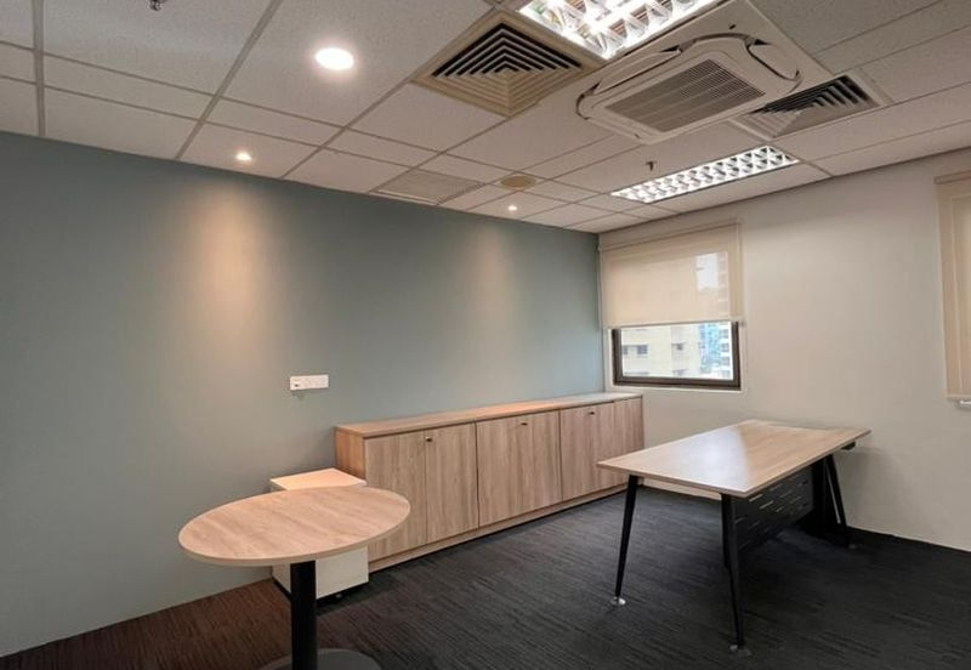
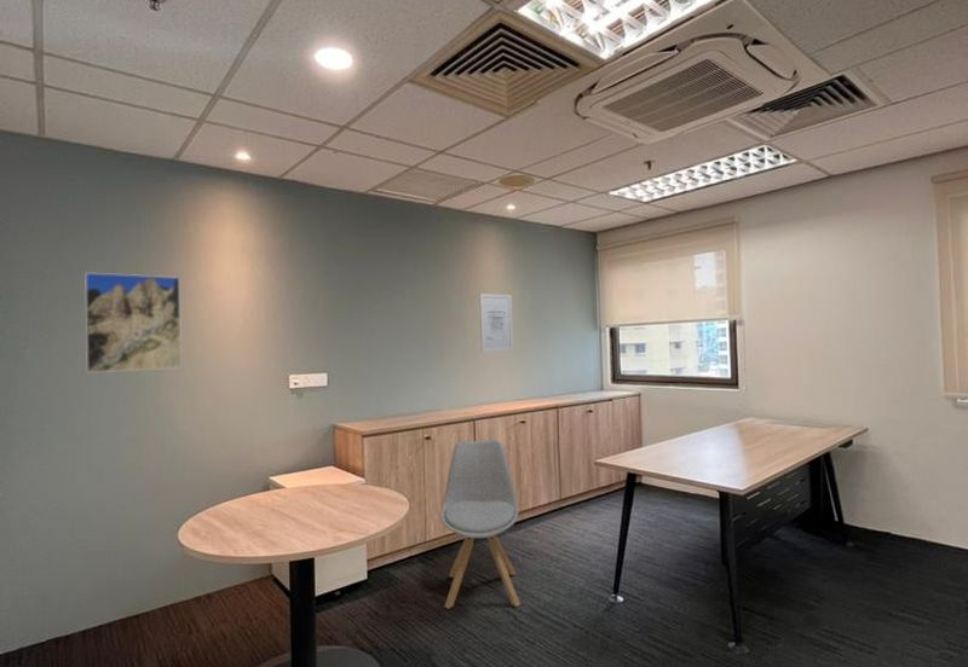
+ wall art (496, 323)
+ chair (479, 517)
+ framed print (134, 321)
